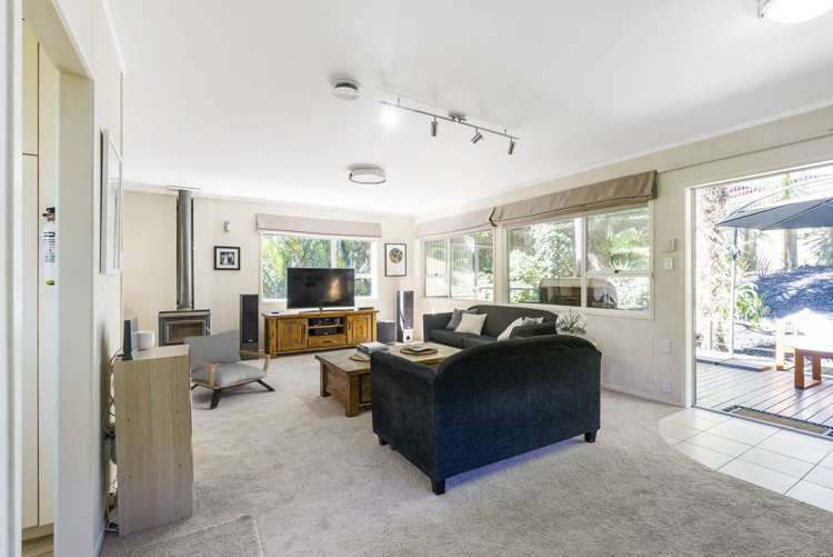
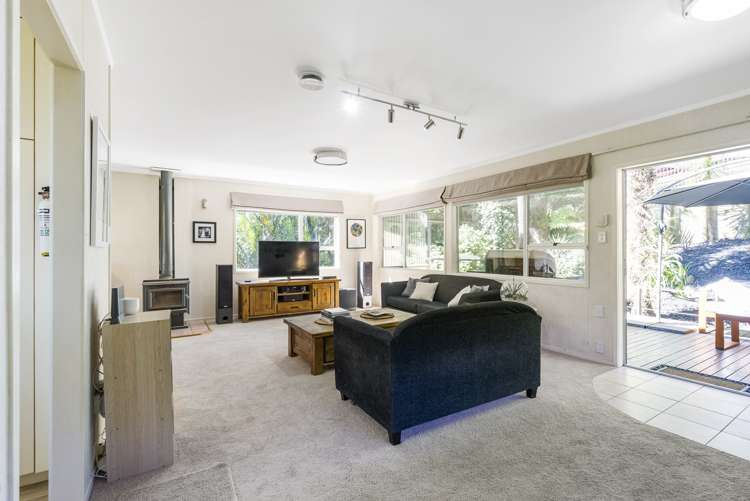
- armchair (228, 364)
